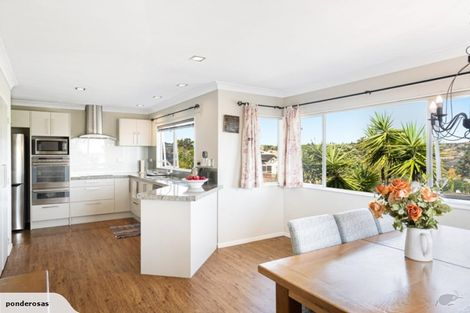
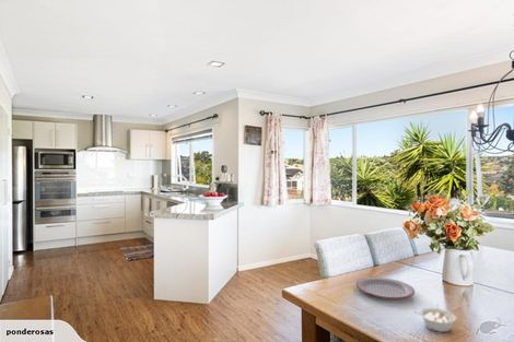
+ plate (384, 288)
+ legume (436, 319)
